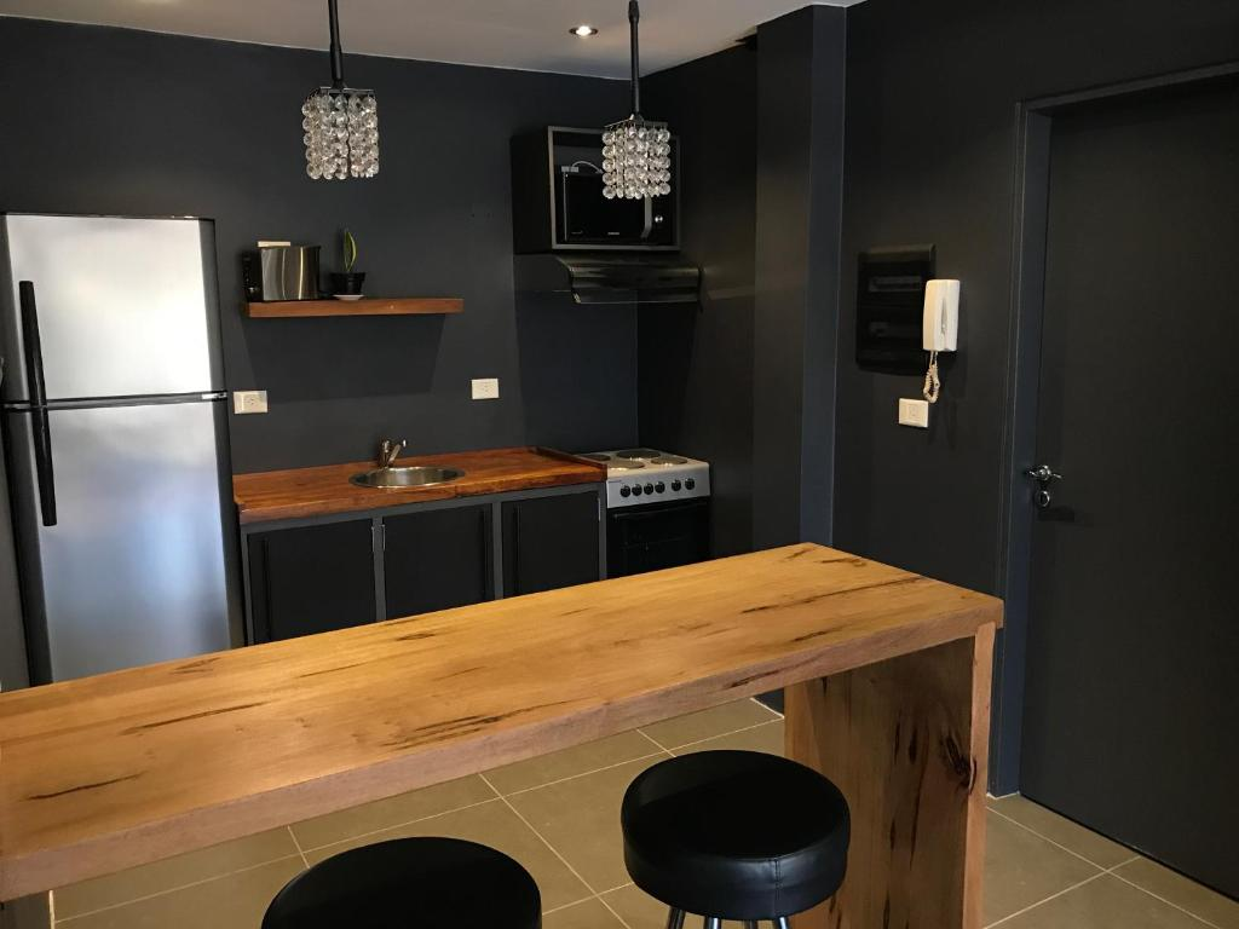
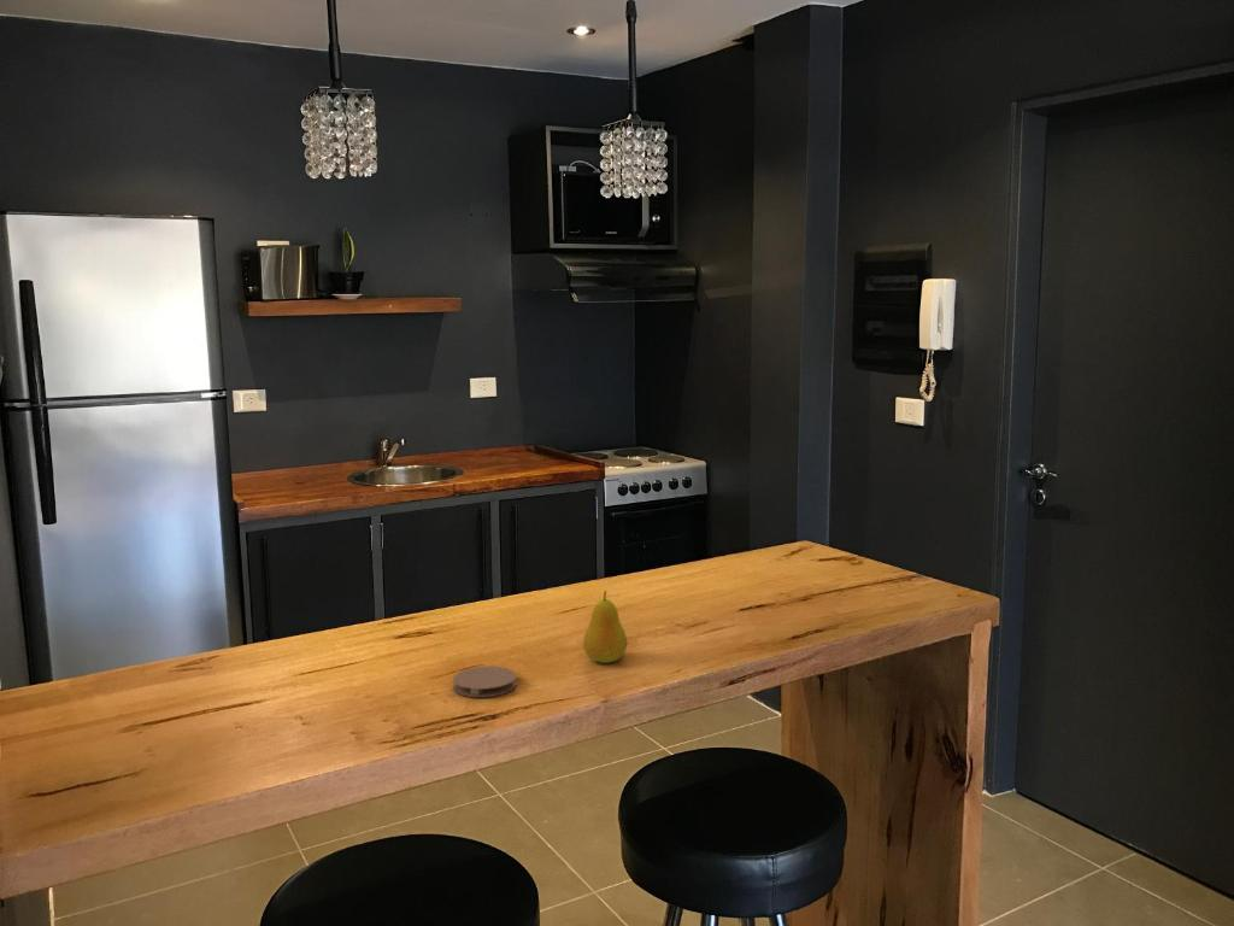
+ coaster (484, 681)
+ fruit (605, 625)
